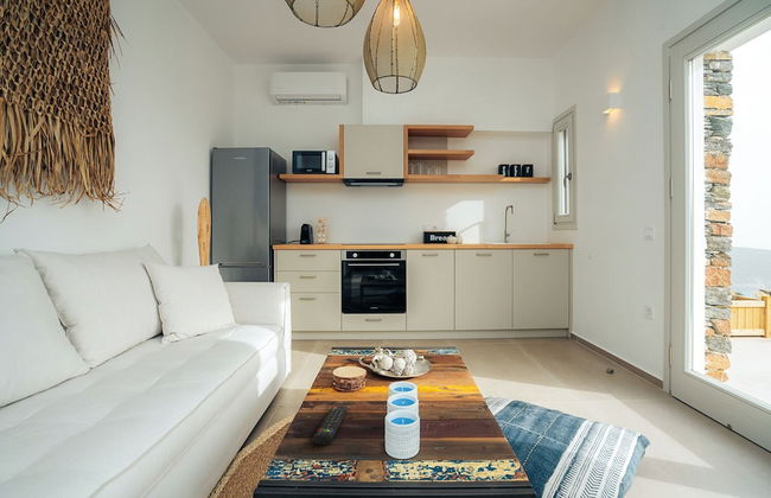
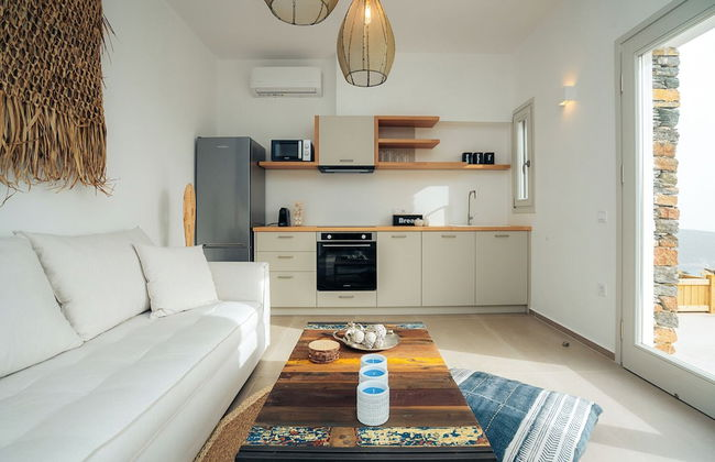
- remote control (331, 423)
